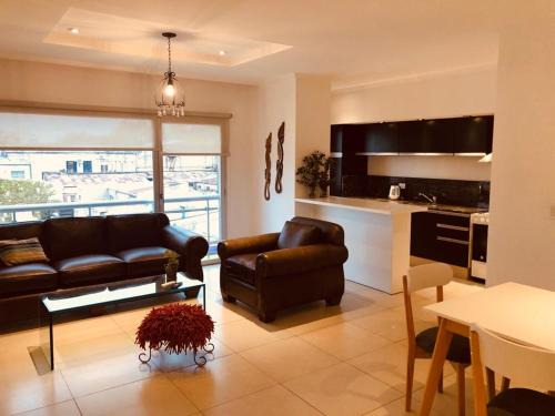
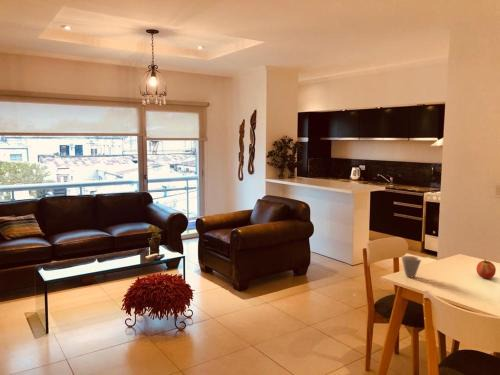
+ fruit (486, 268)
+ cup (410, 266)
